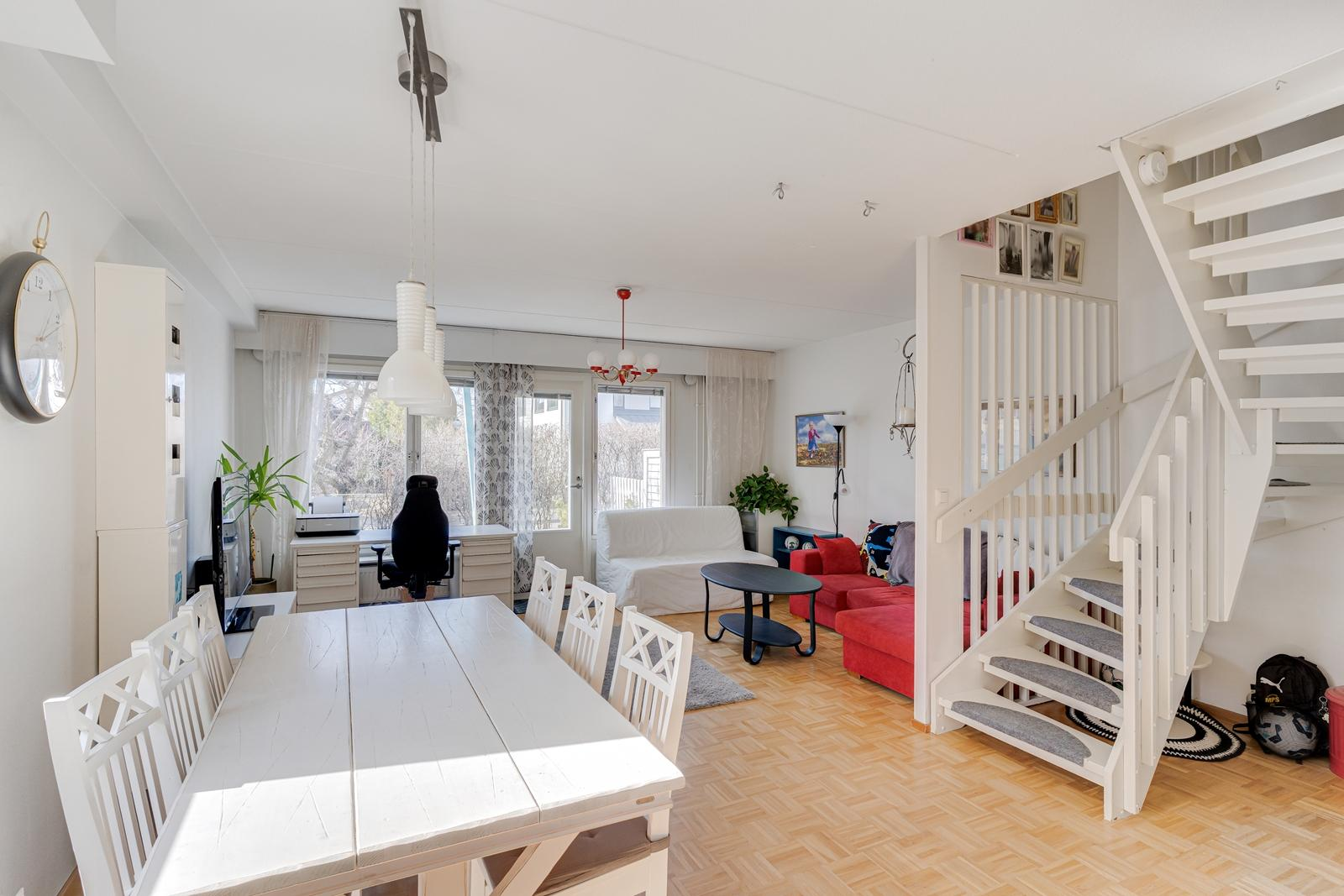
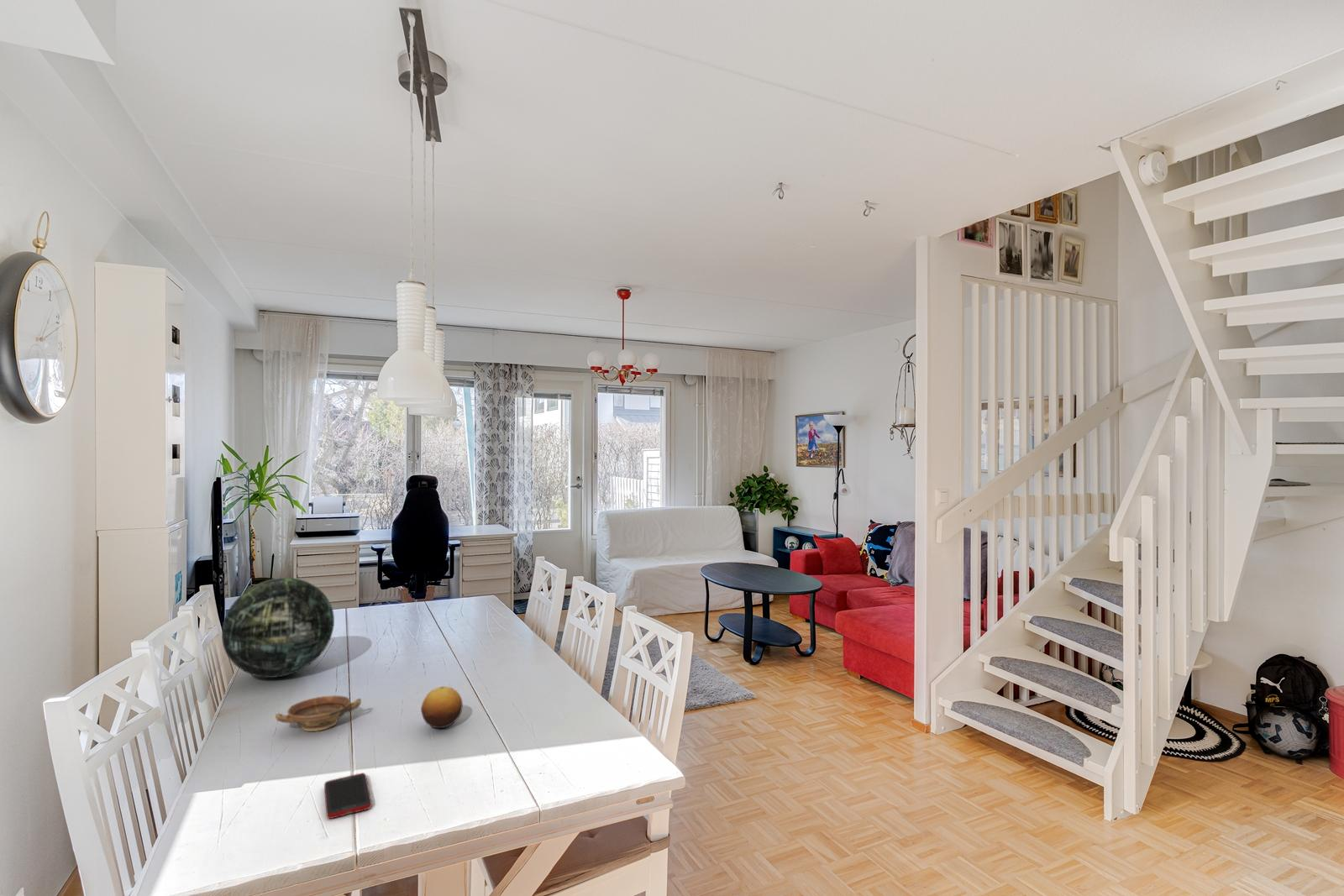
+ fruit (442, 706)
+ cell phone (347, 794)
+ decorative orb (280, 626)
+ bowl (319, 715)
